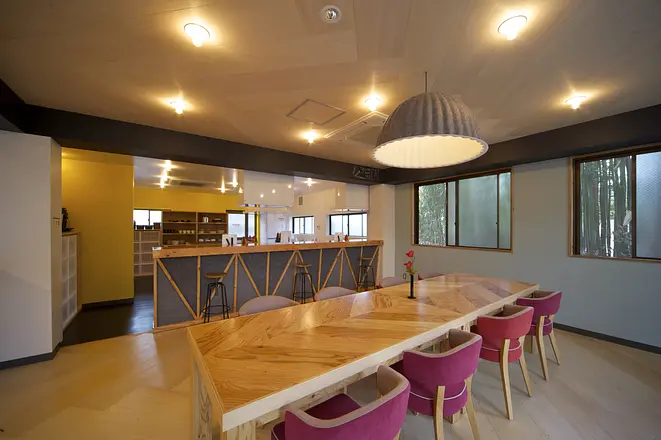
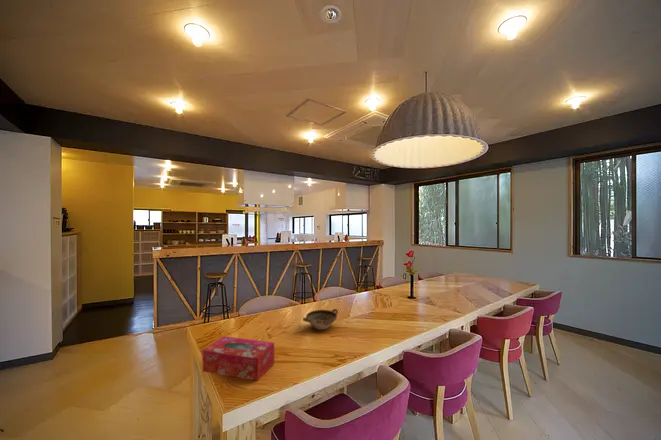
+ bowl (321, 320)
+ tissue box (239, 356)
